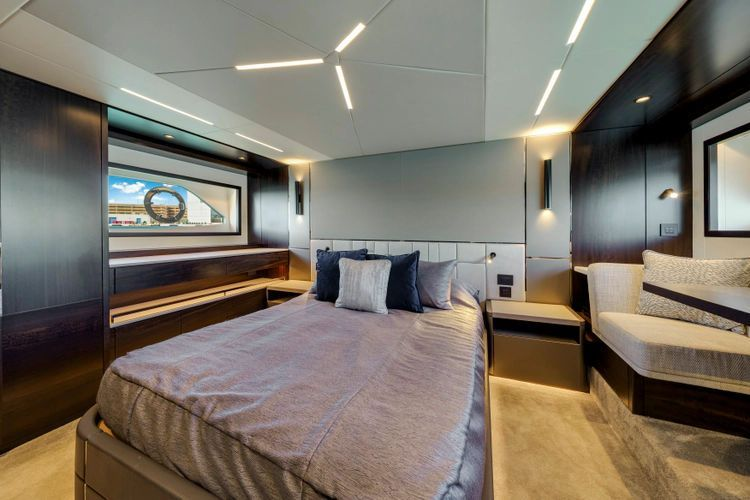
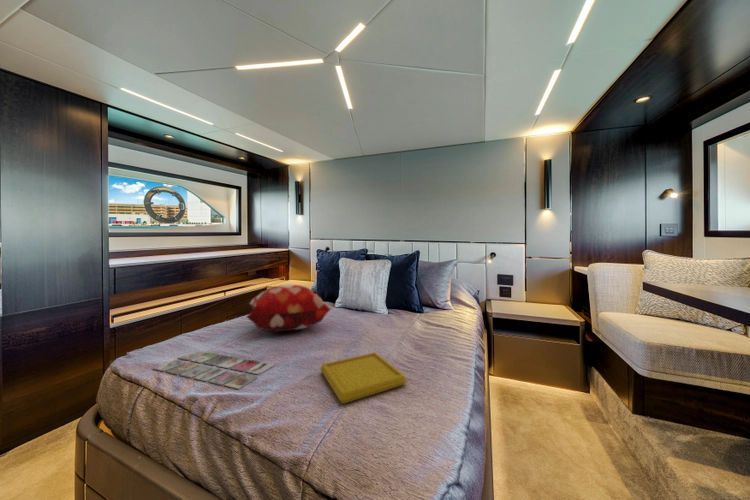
+ serving tray (361, 373)
+ magazine (214, 365)
+ decorative pillow (288, 306)
